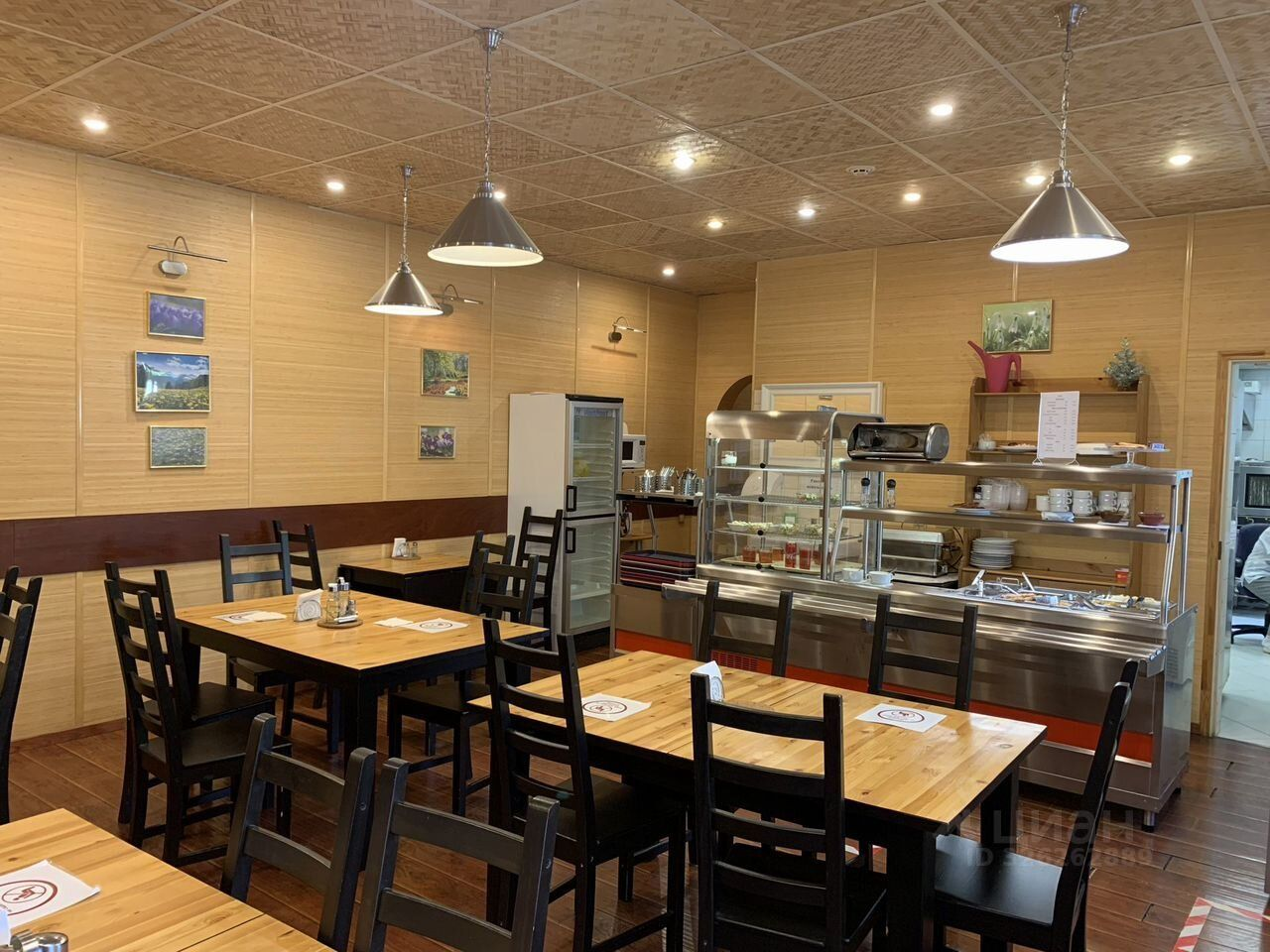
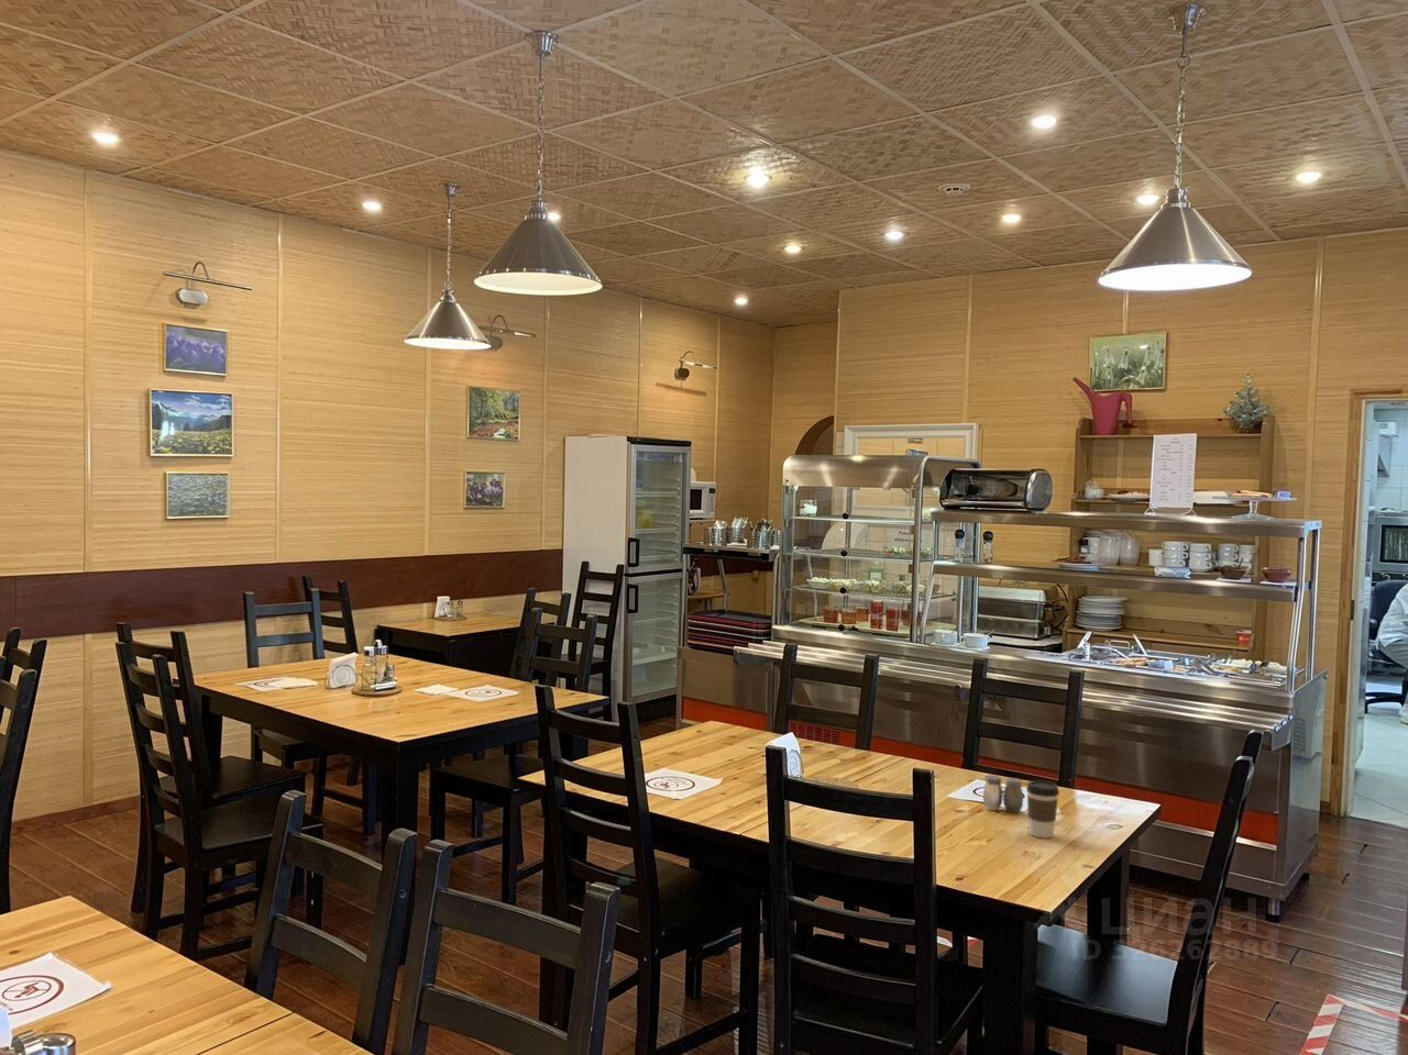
+ salt and pepper shaker (1003, 793)
+ coffee cup (1042, 809)
